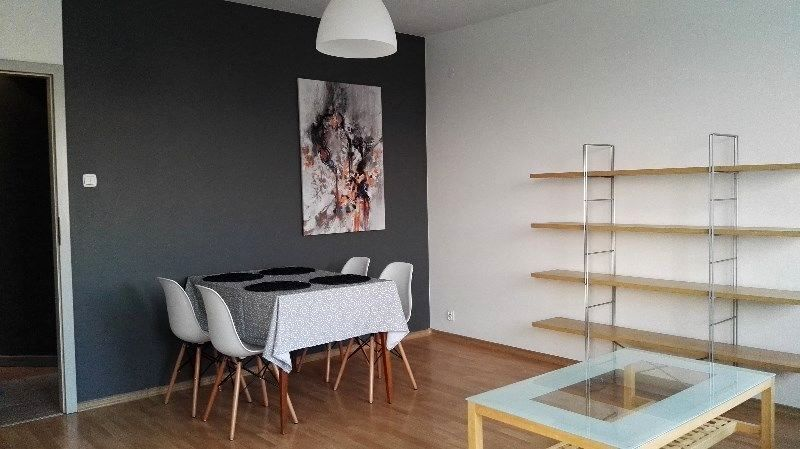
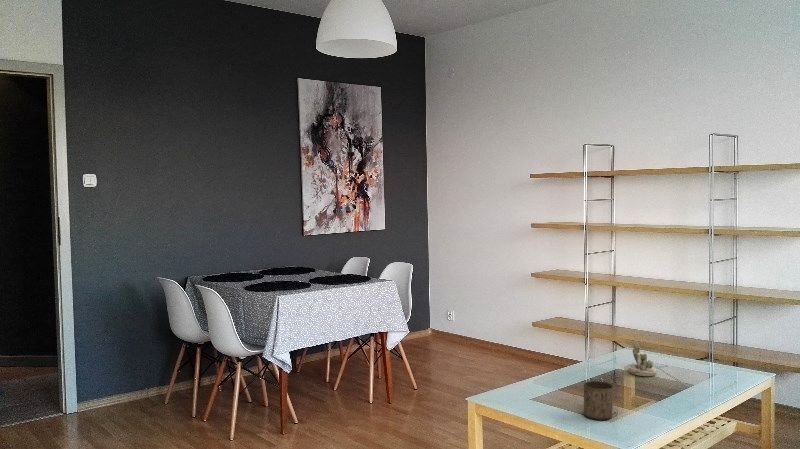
+ cup (598, 400)
+ succulent planter (642, 357)
